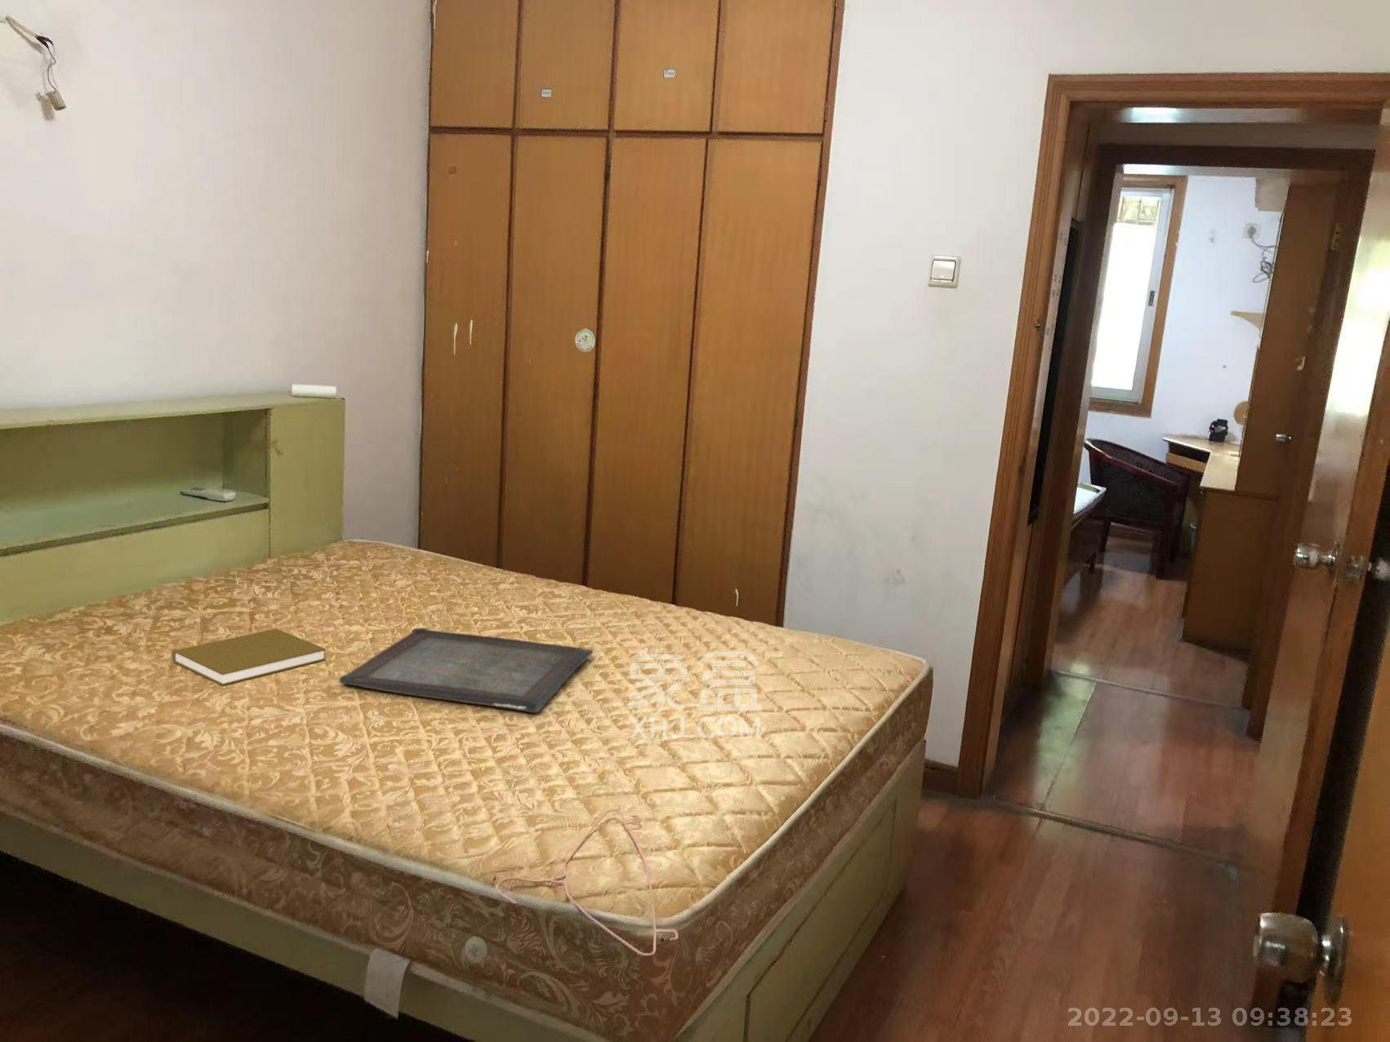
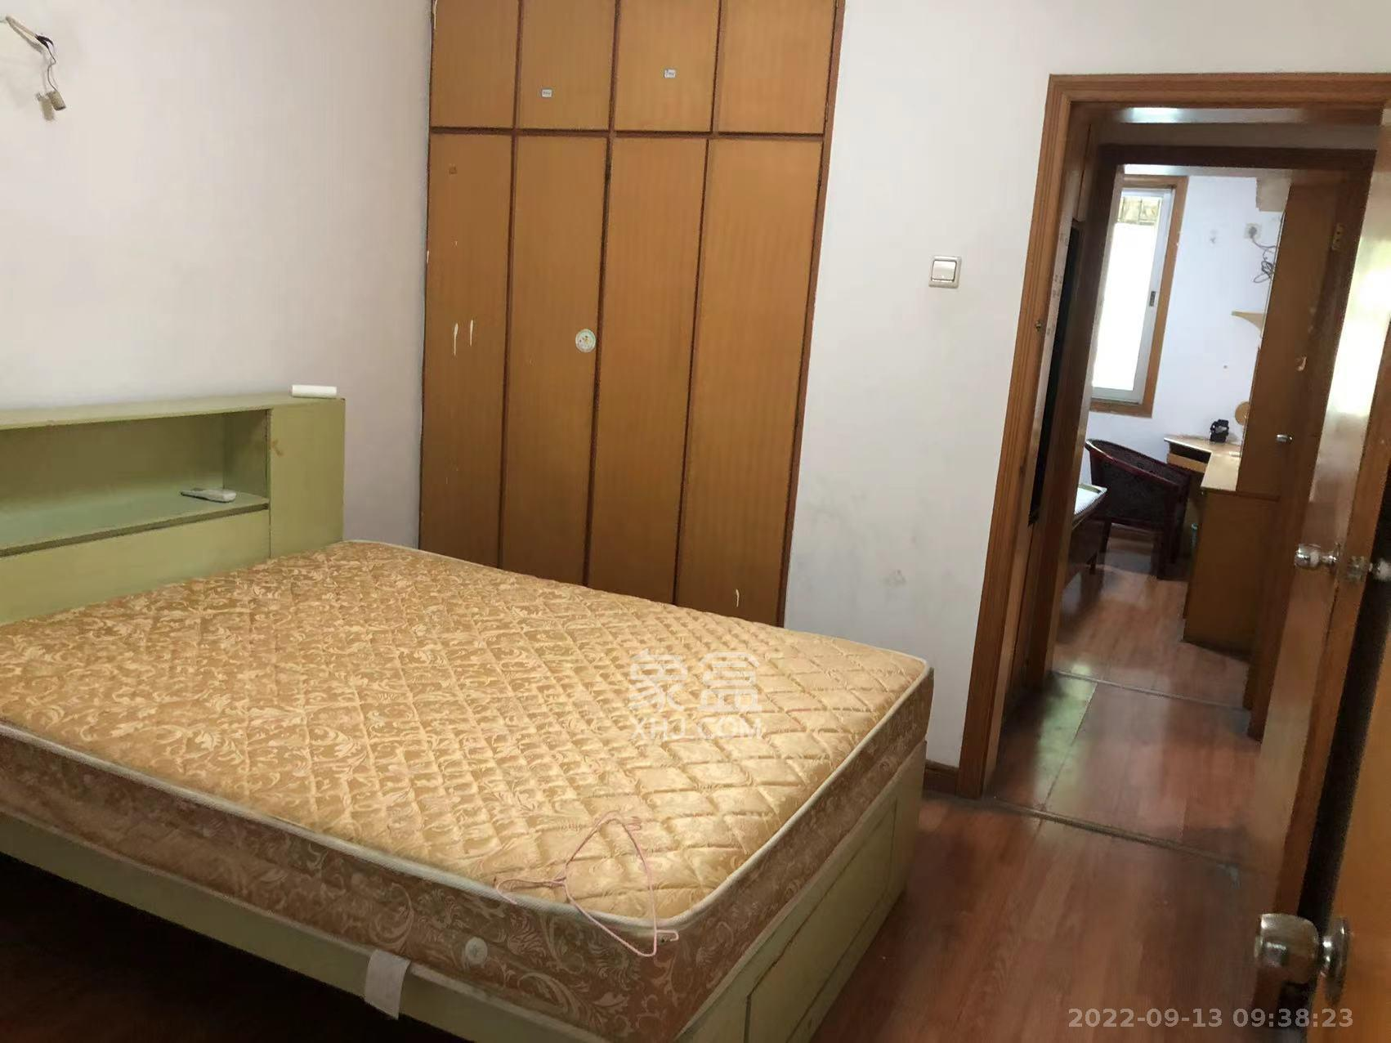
- serving tray (474, 665)
- book (250, 655)
